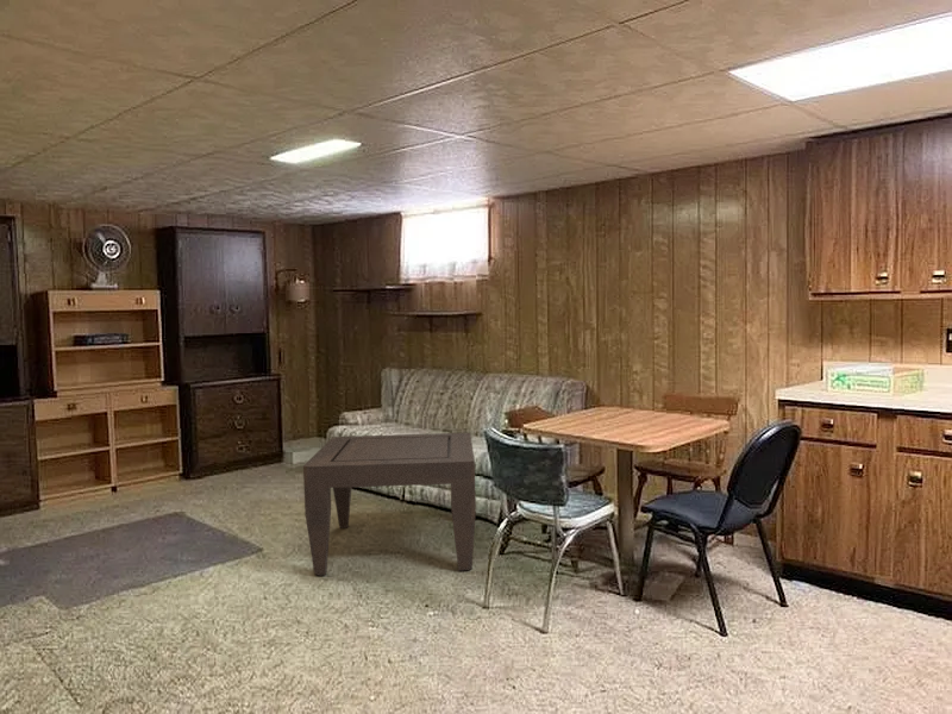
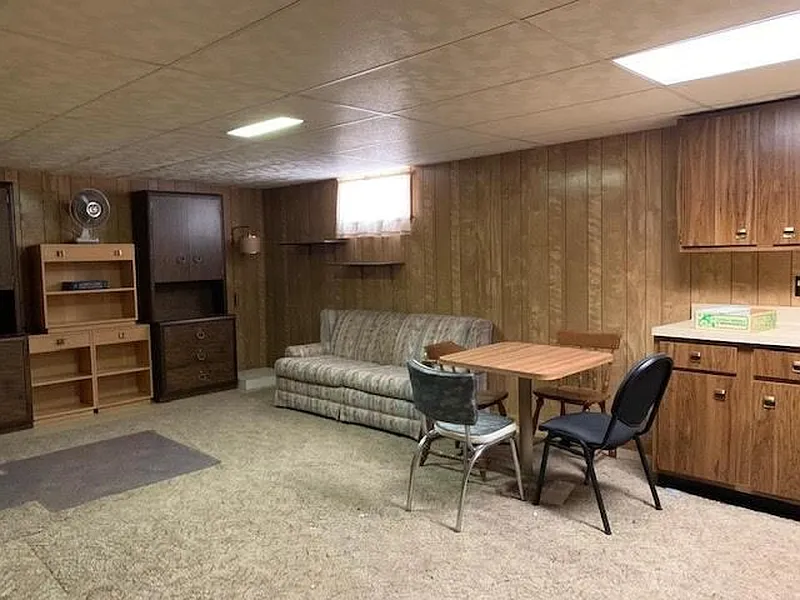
- coffee table (397, 484)
